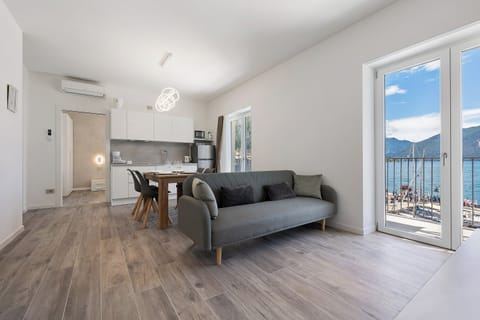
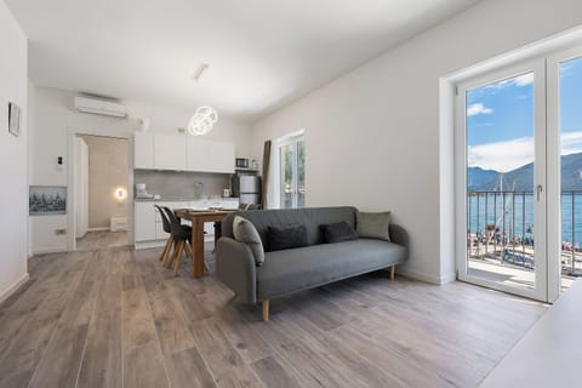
+ wall art (47, 200)
